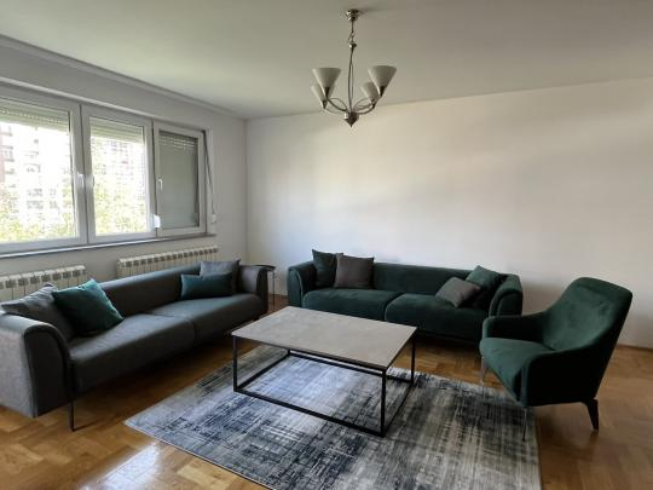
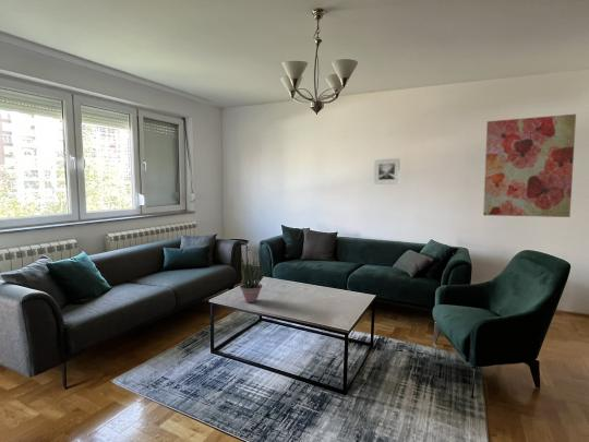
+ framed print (386, 171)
+ wall art (527, 167)
+ potted plant (252, 278)
